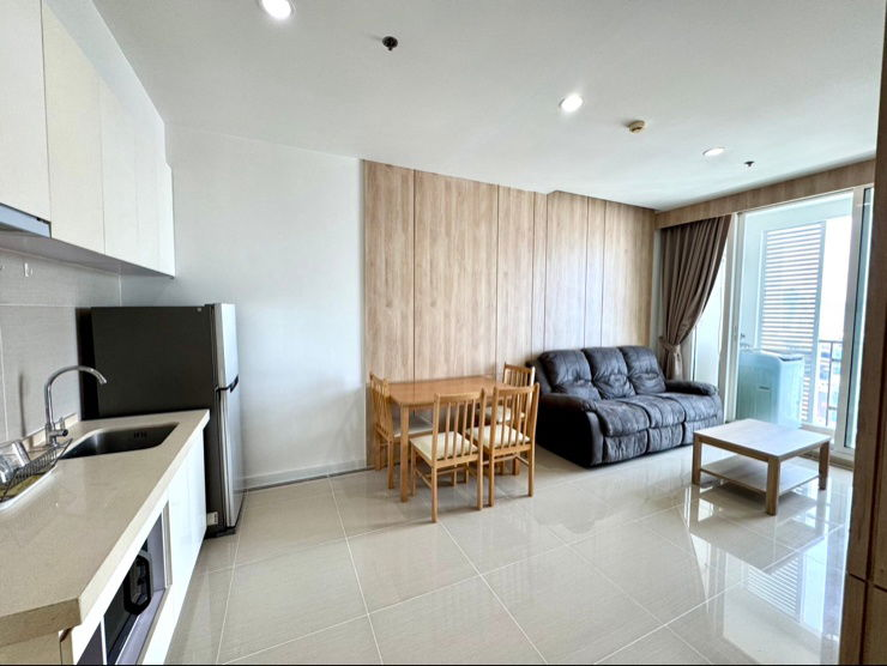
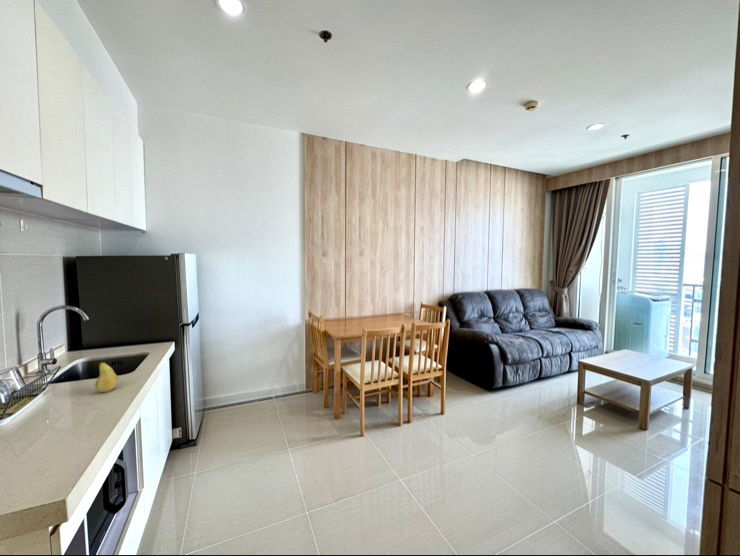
+ fruit (106, 375)
